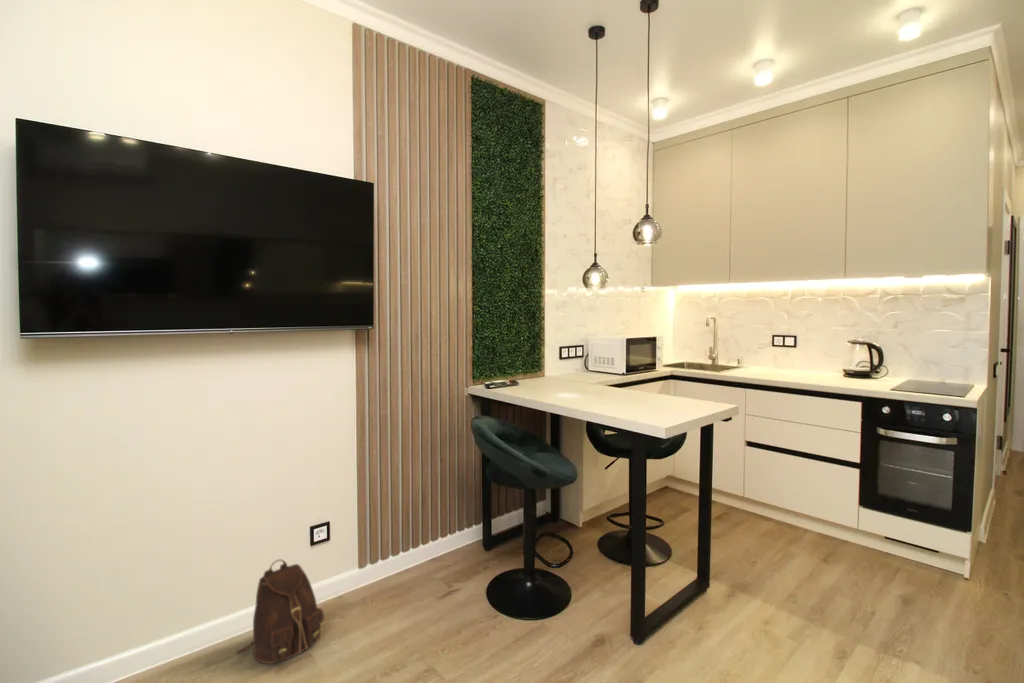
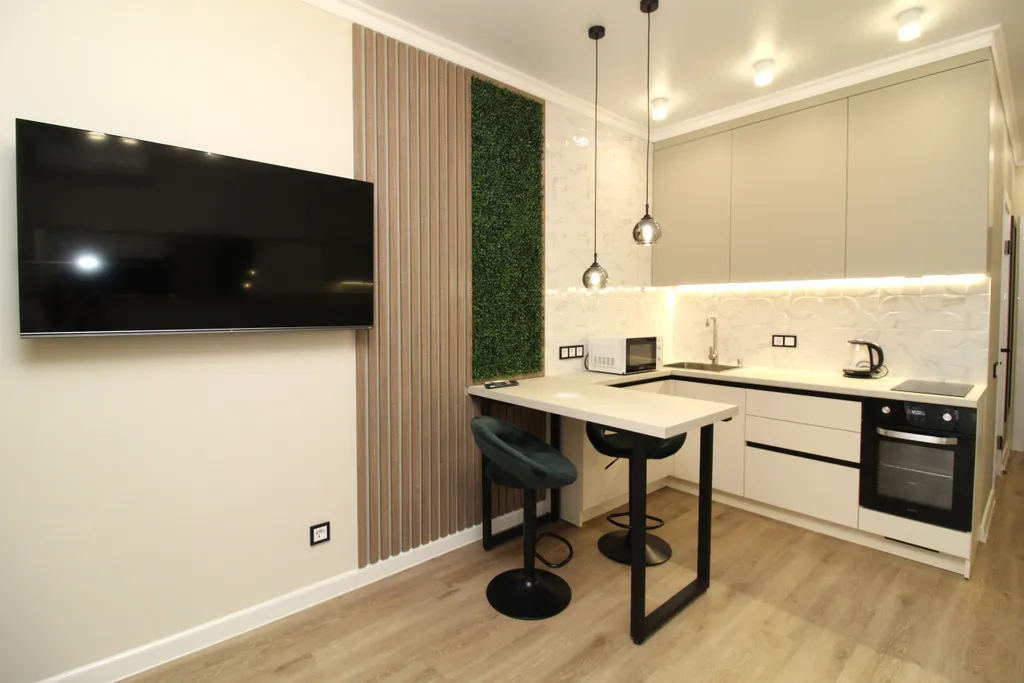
- backpack (285, 604)
